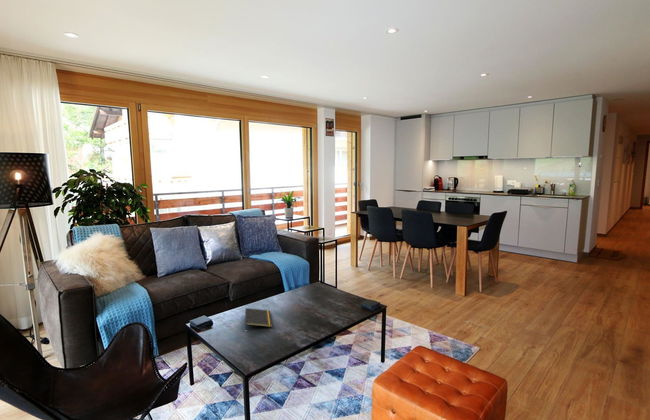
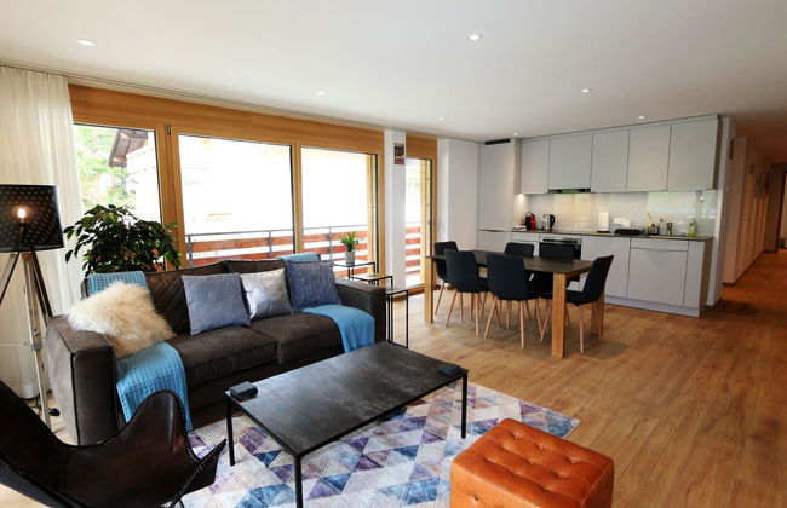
- notepad (258, 317)
